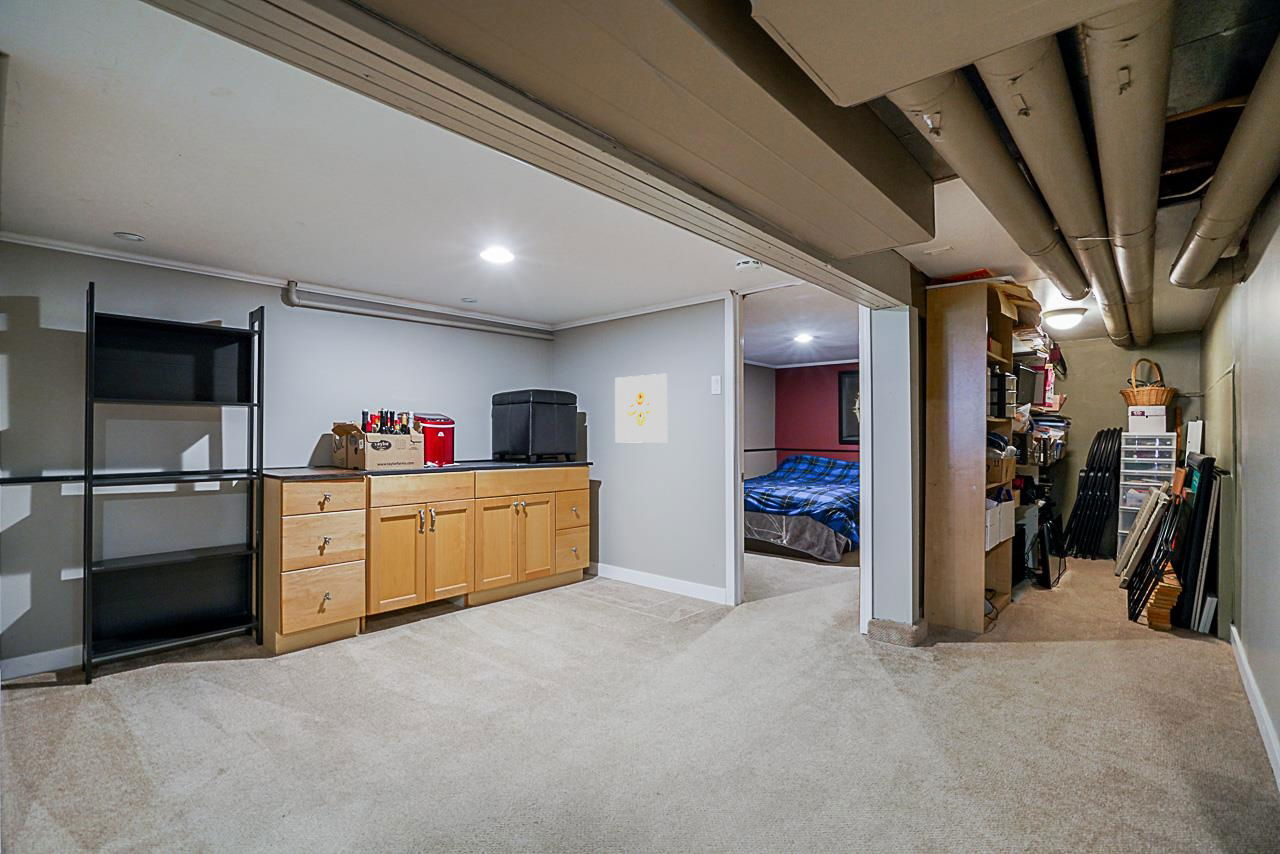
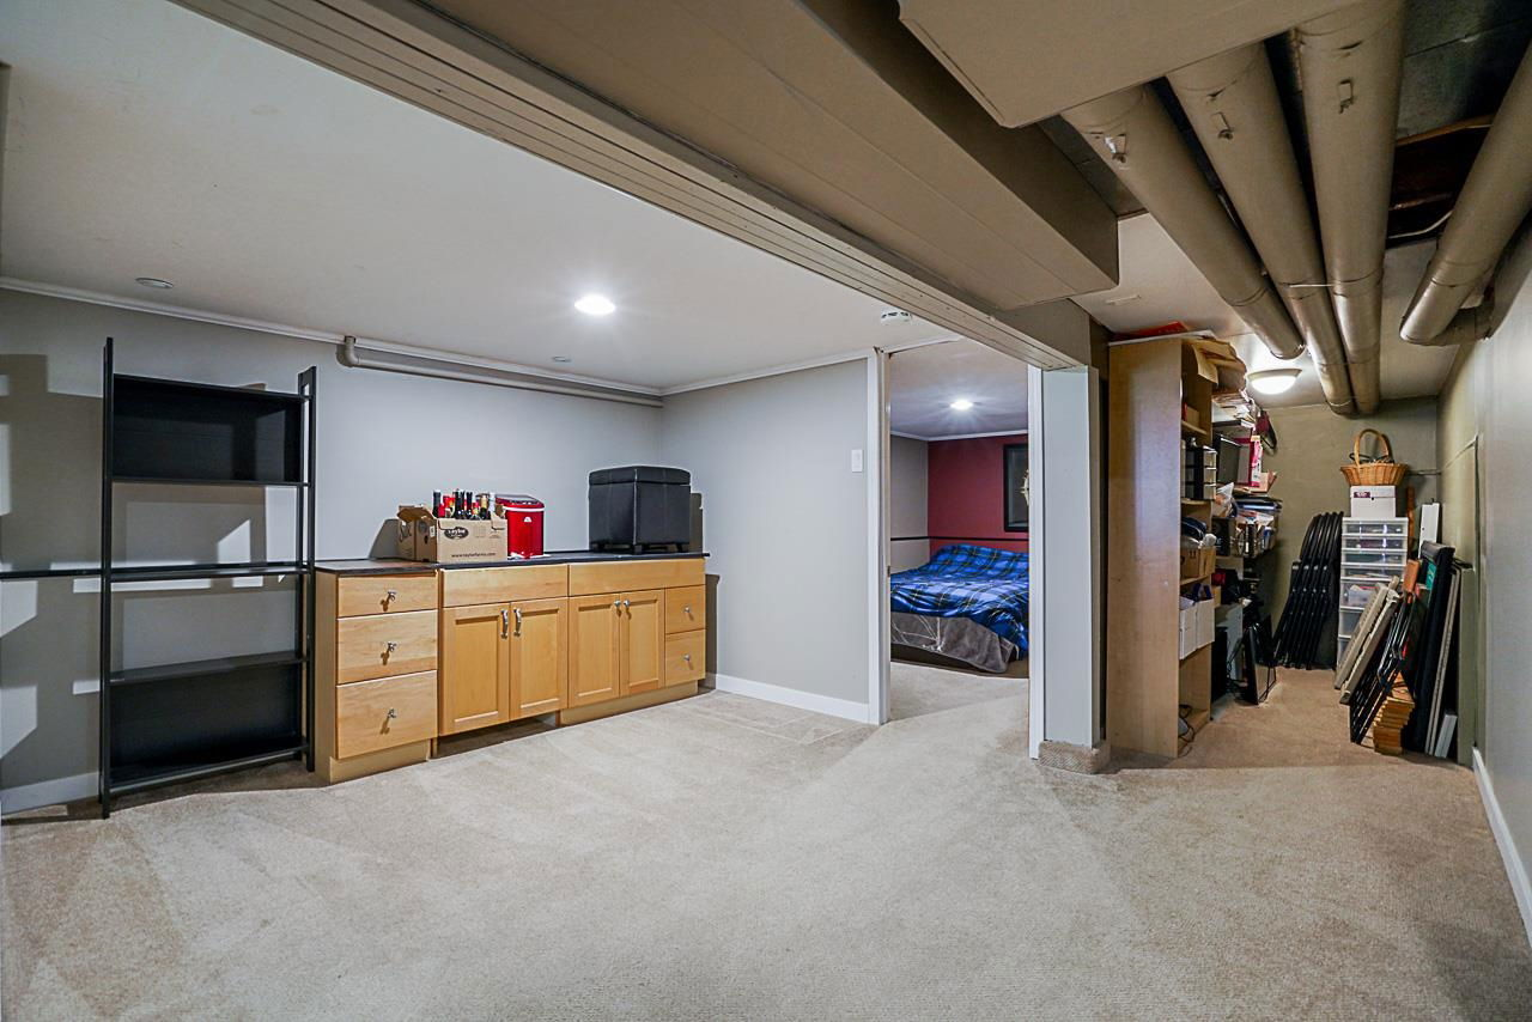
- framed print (640, 409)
